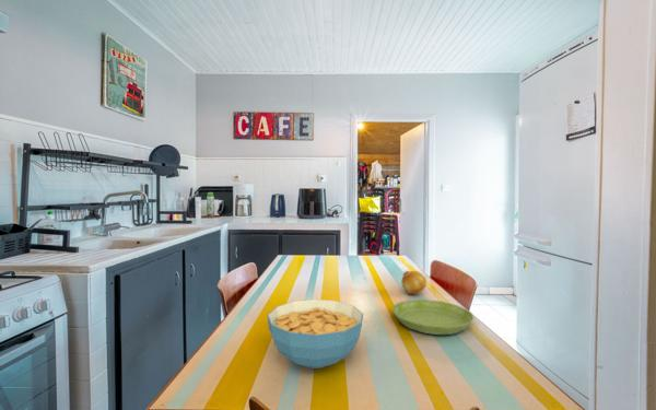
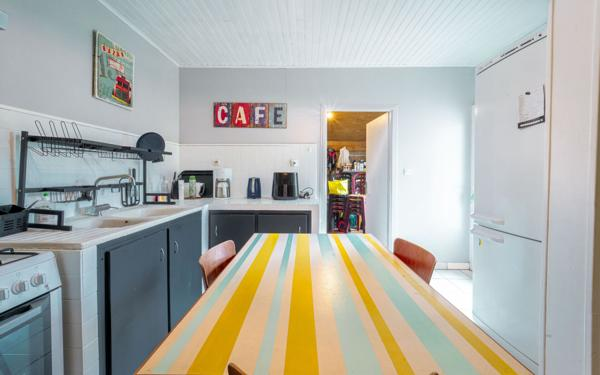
- cereal bowl (315, 337)
- saucer (431, 317)
- fruit (413, 282)
